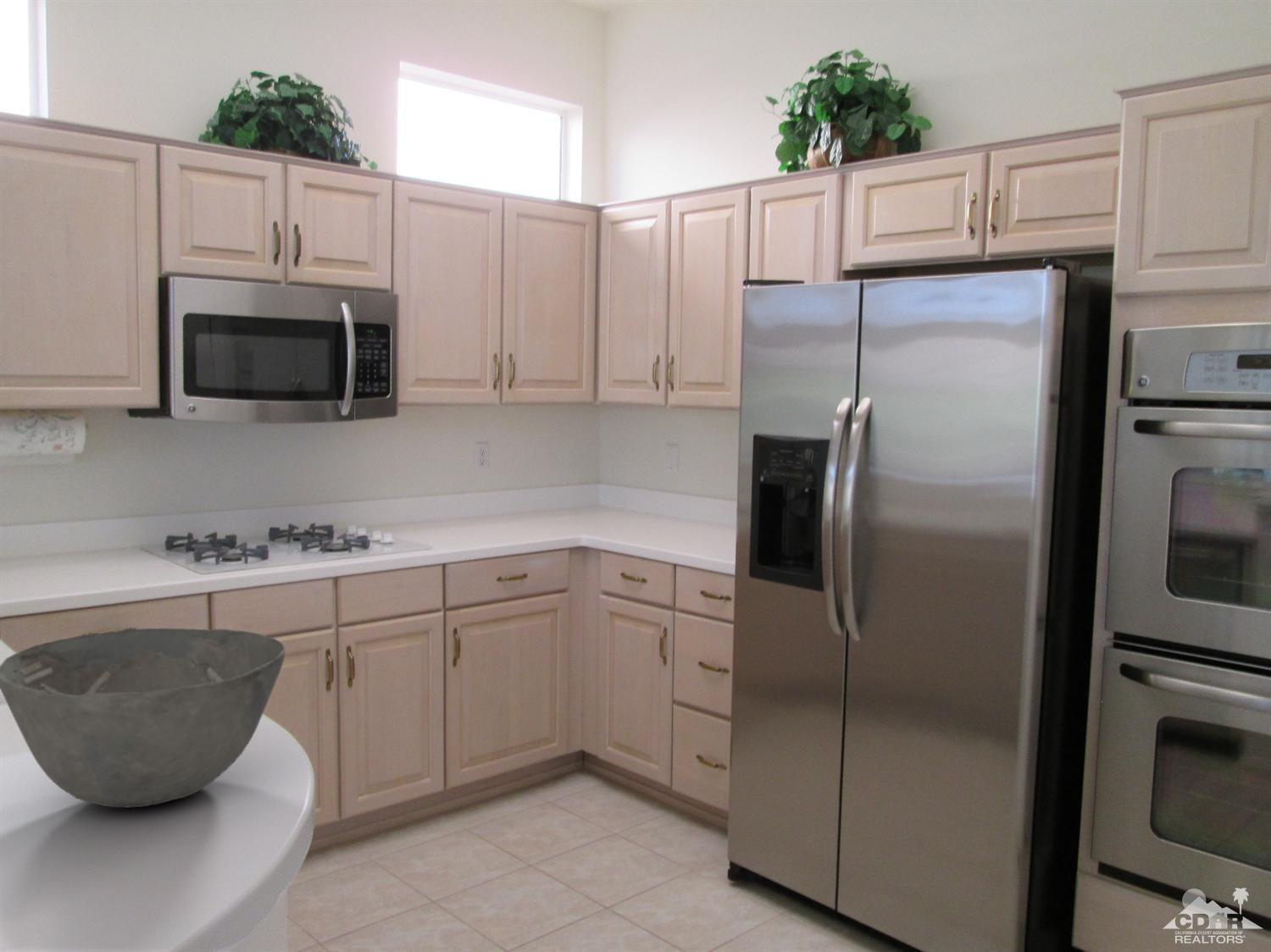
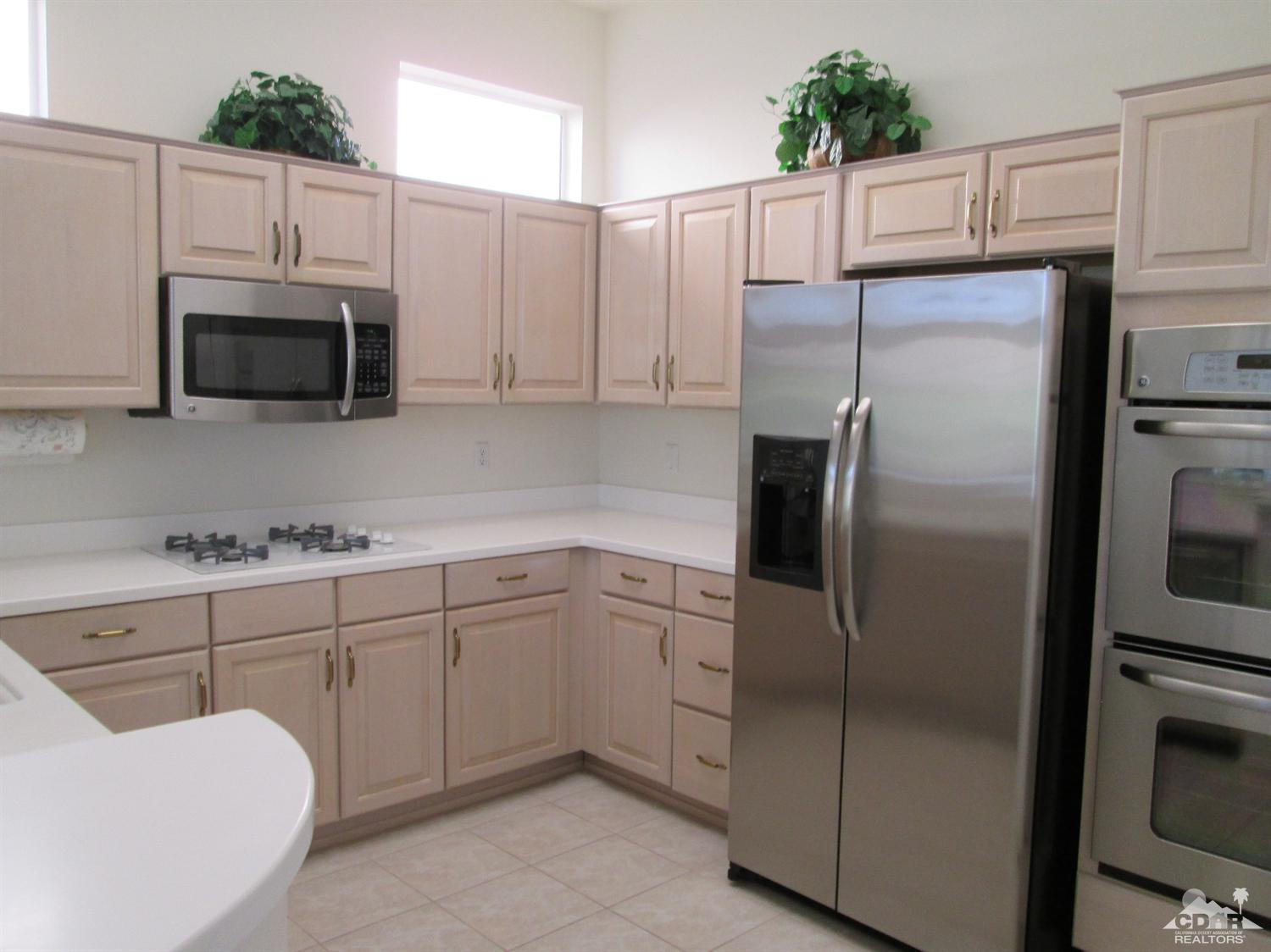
- bowl (149, 723)
